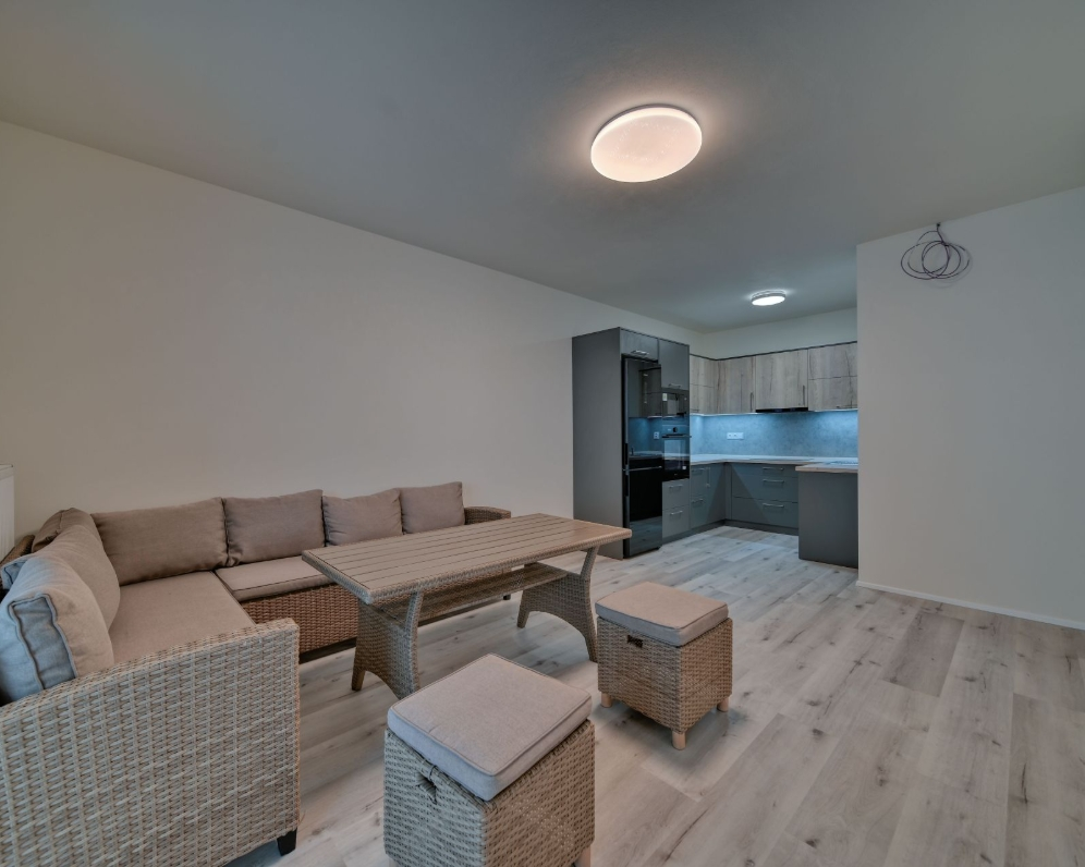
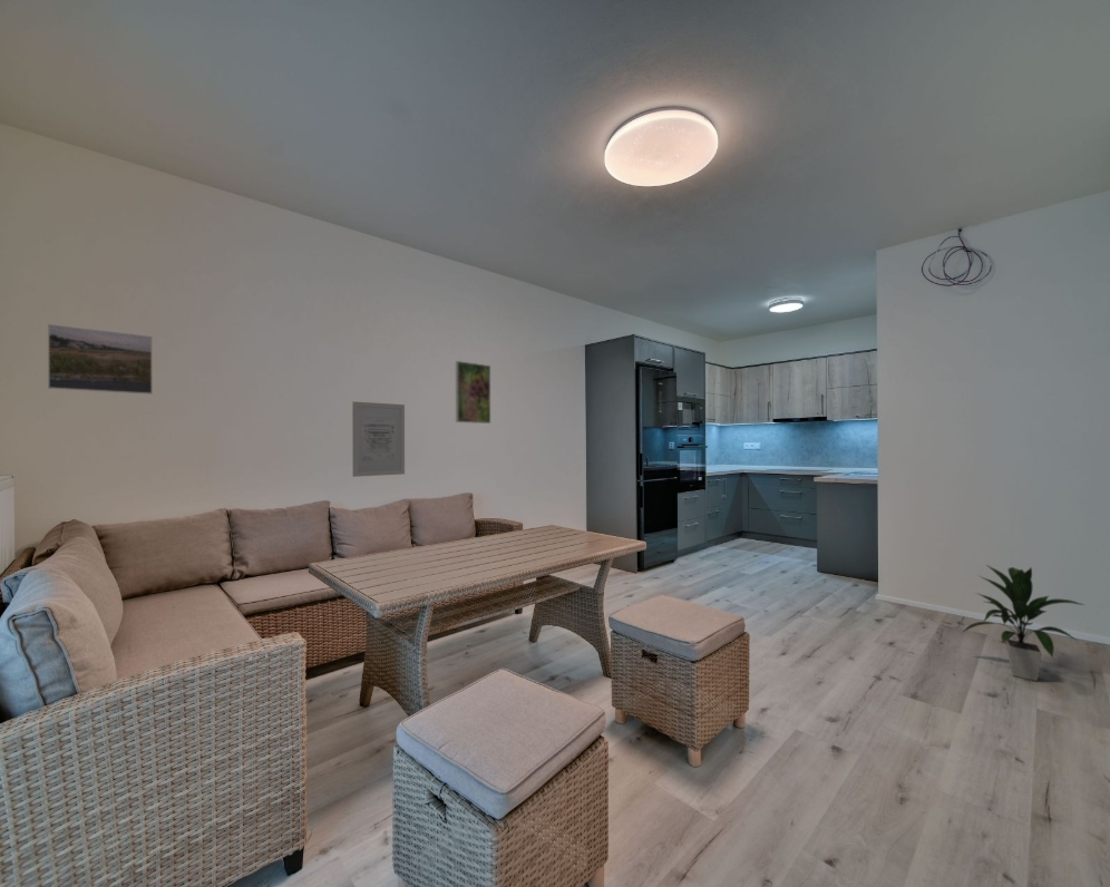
+ indoor plant (1018, 617)
+ wall art (379, 439)
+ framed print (103, 361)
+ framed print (473, 392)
